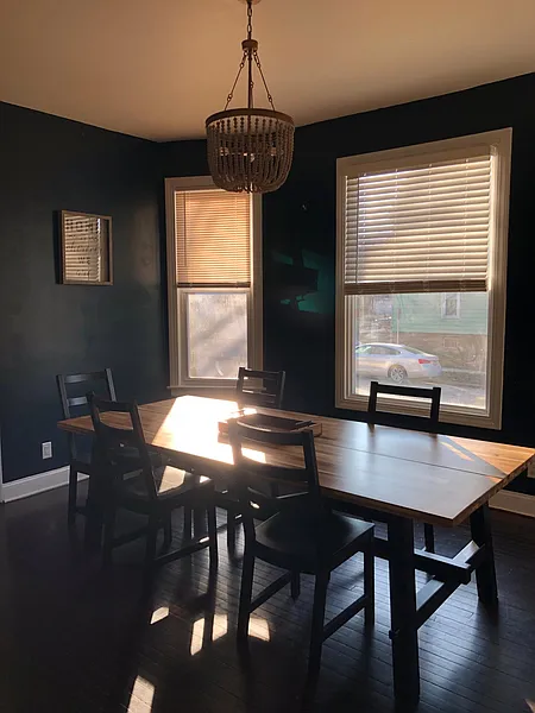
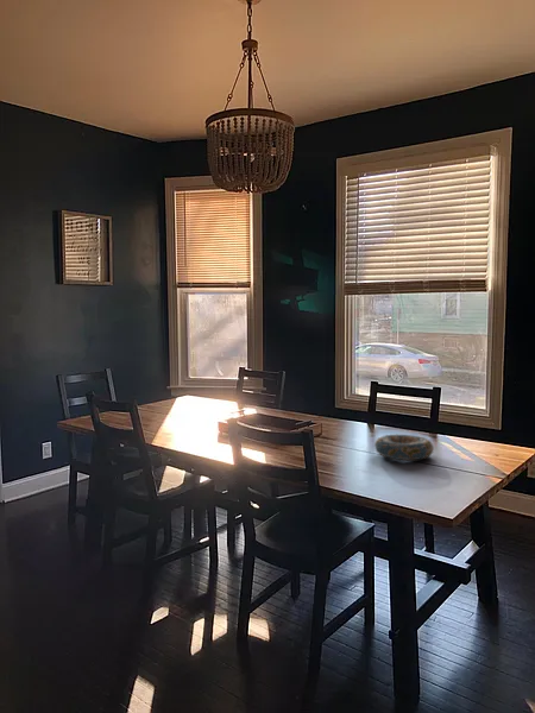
+ decorative bowl (403, 447)
